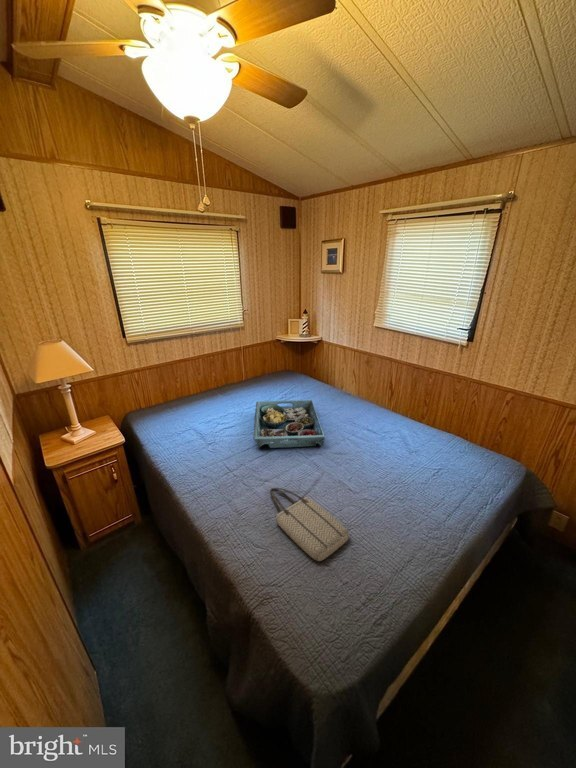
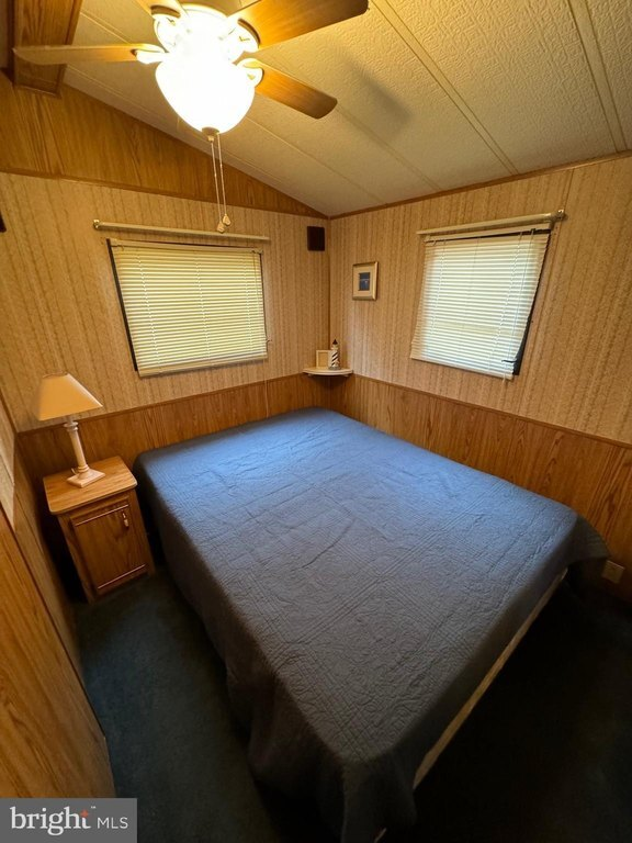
- tote bag (299, 515)
- serving tray (286, 421)
